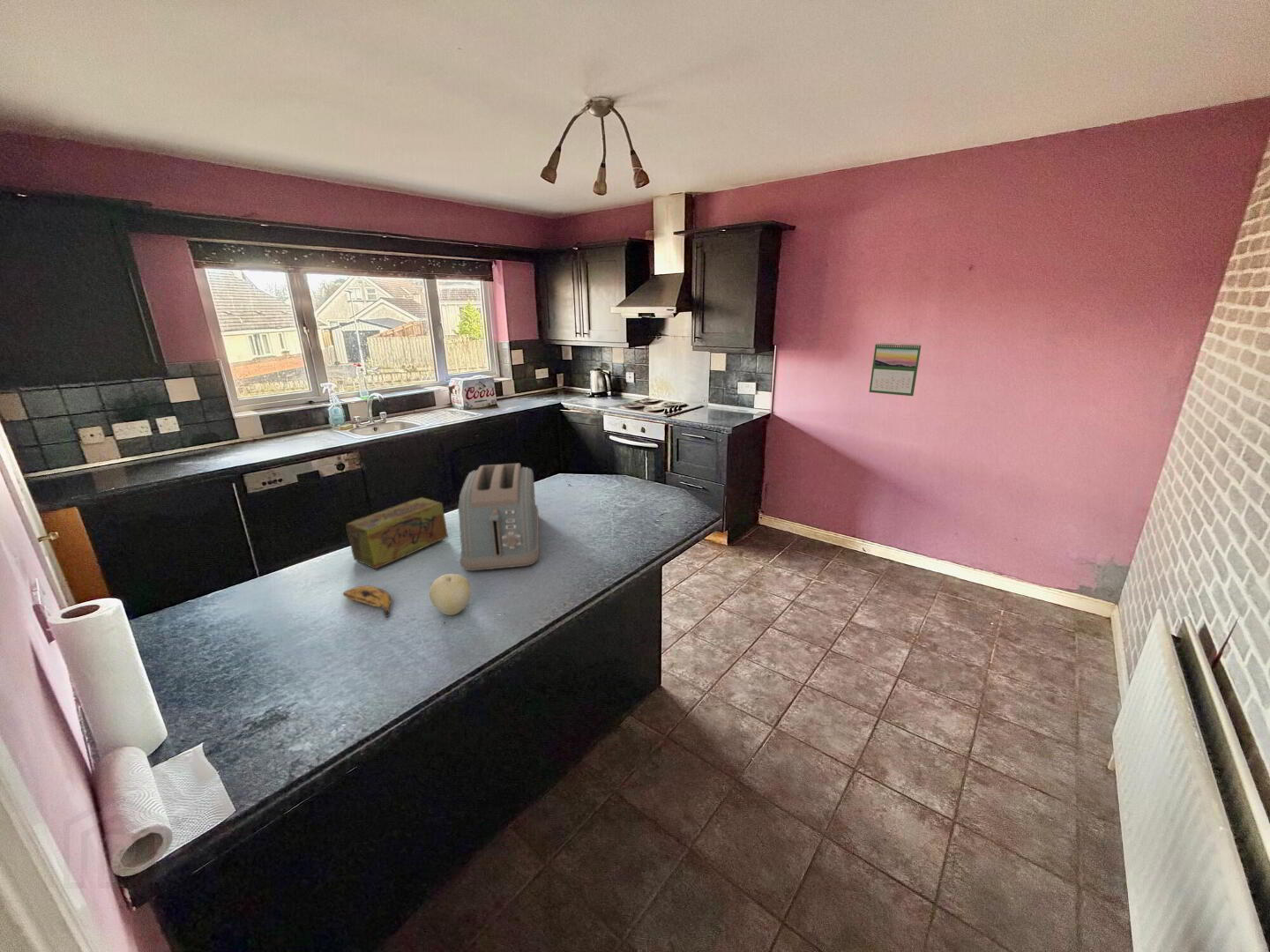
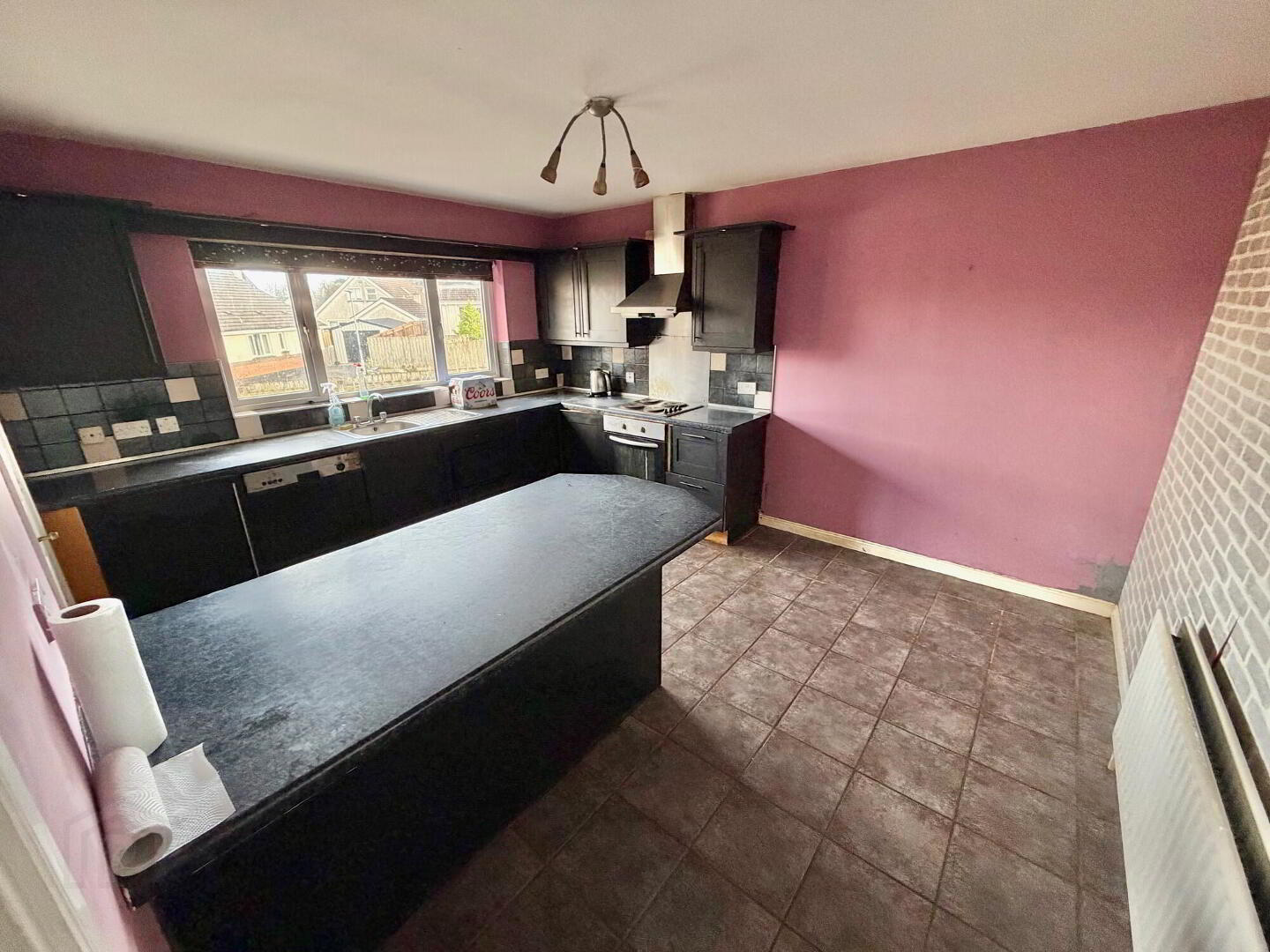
- banana (371, 597)
- cereal box (399, 530)
- calendar (894, 368)
- toaster (500, 509)
- fruit (450, 594)
